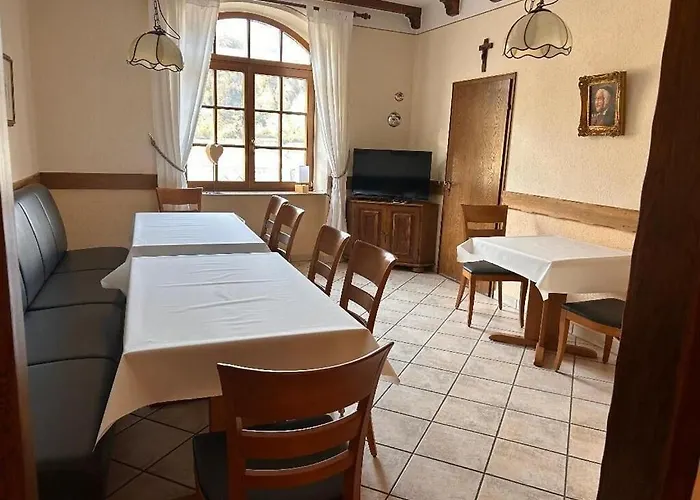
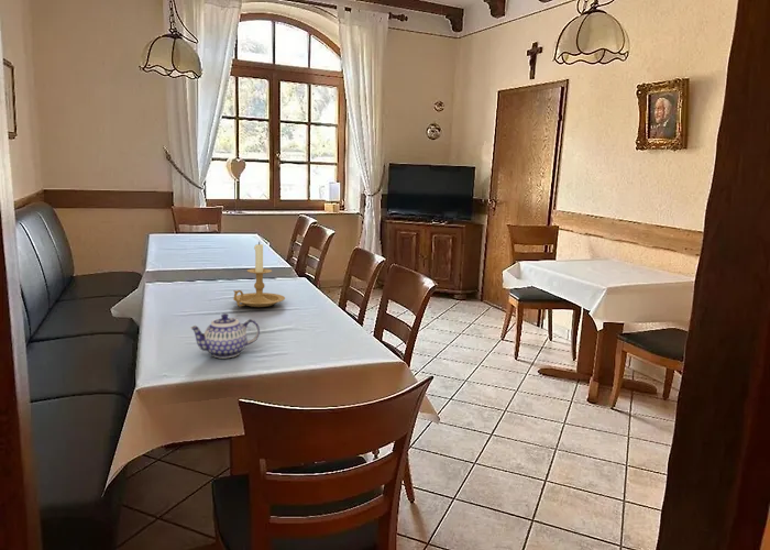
+ teapot (226, 333)
+ candle holder (258, 273)
